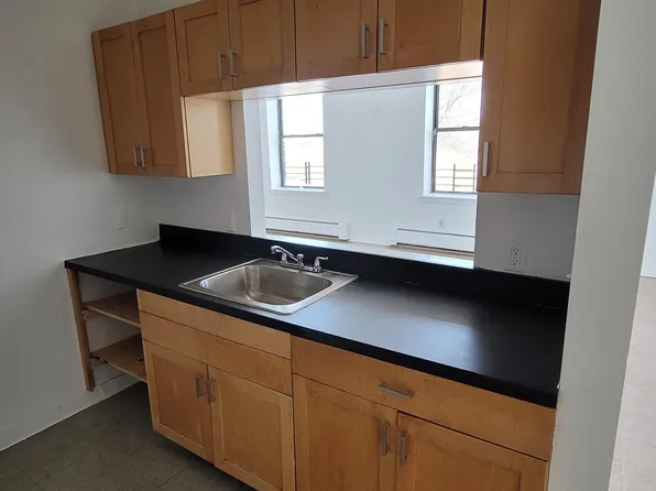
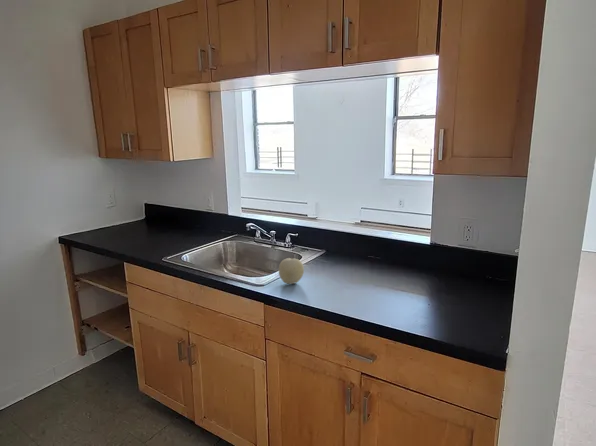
+ fruit (291, 270)
